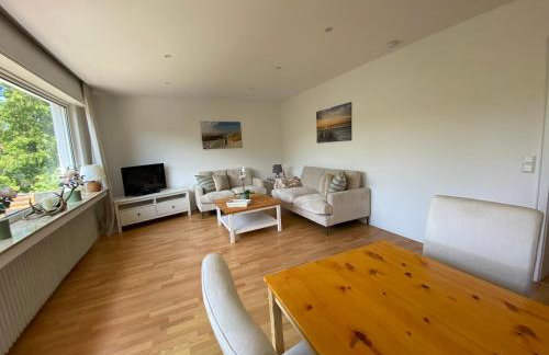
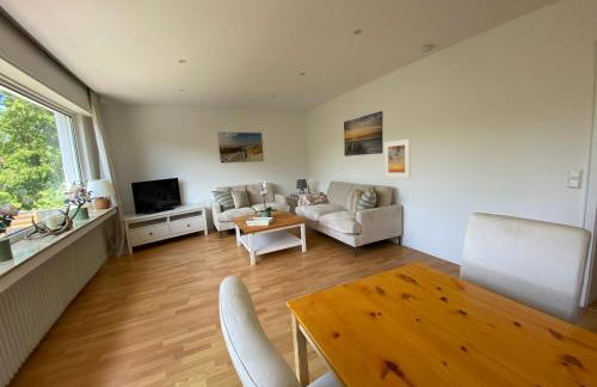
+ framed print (396, 159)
